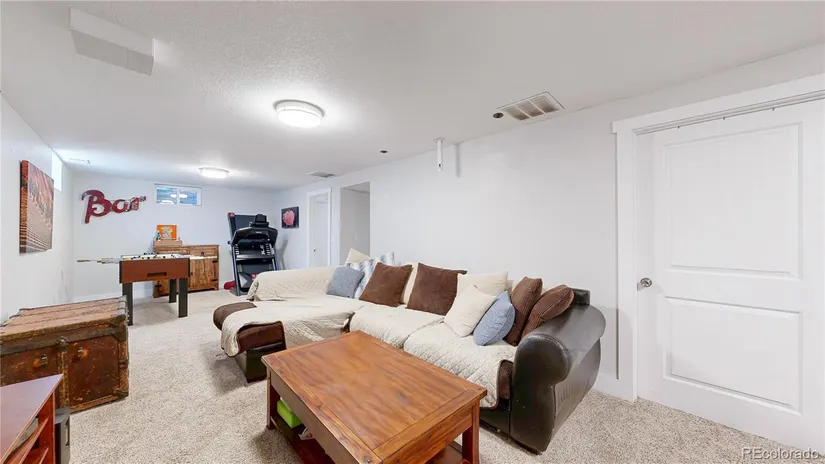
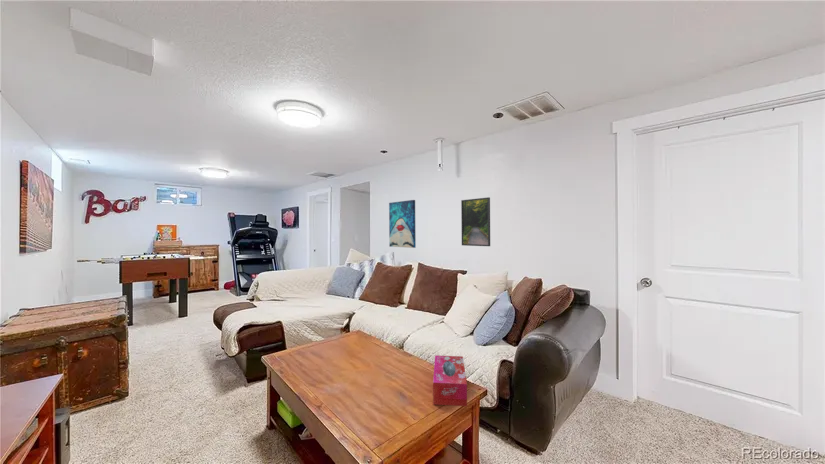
+ tissue box (449, 378)
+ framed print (475, 222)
+ wall art (401, 224)
